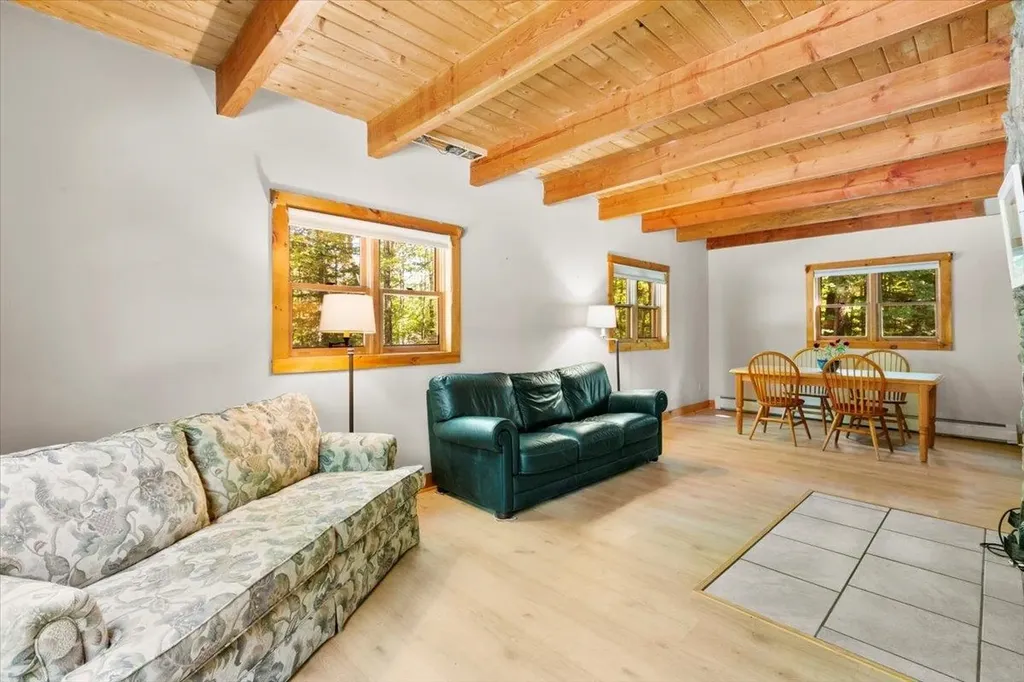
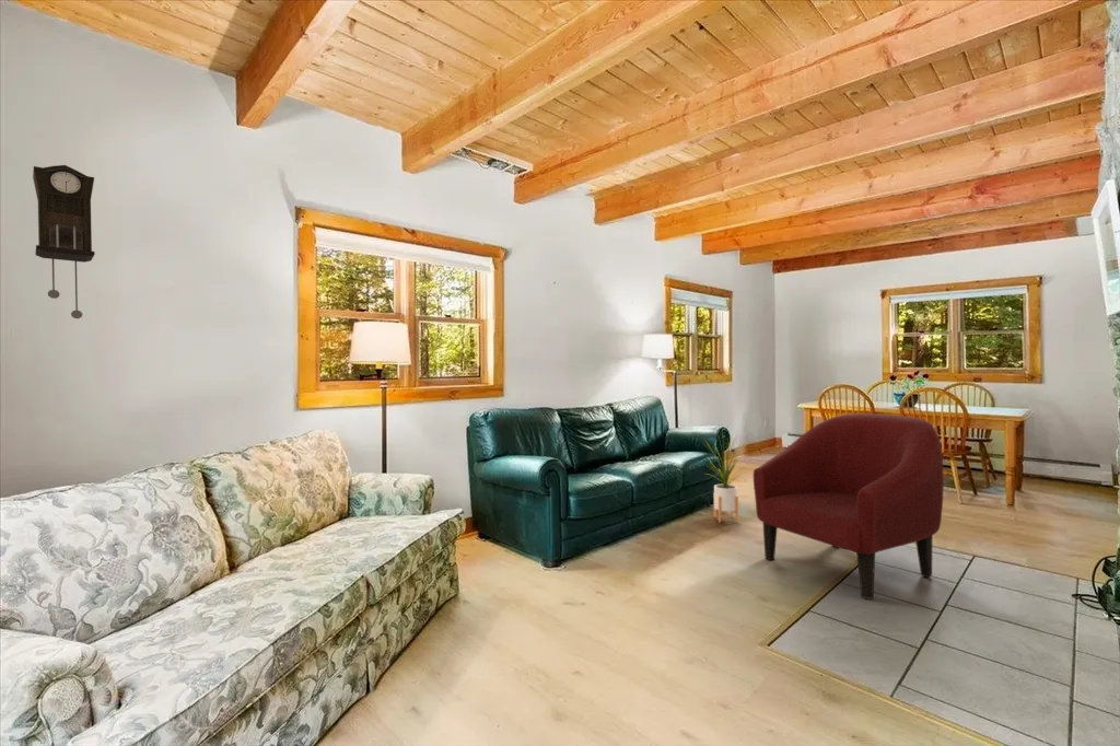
+ house plant (724, 476)
+ pendulum clock (65, 243)
+ armchair (847, 492)
